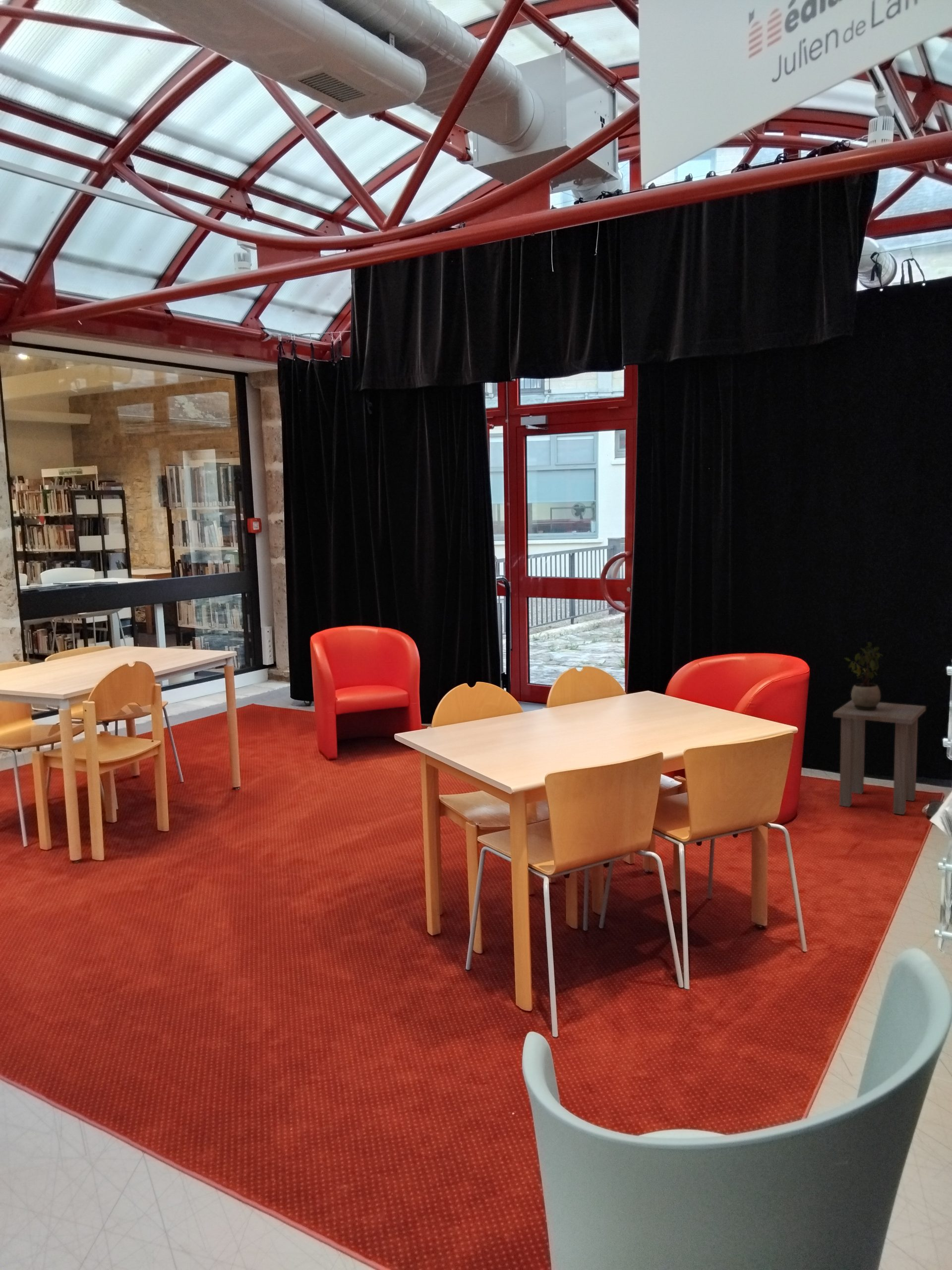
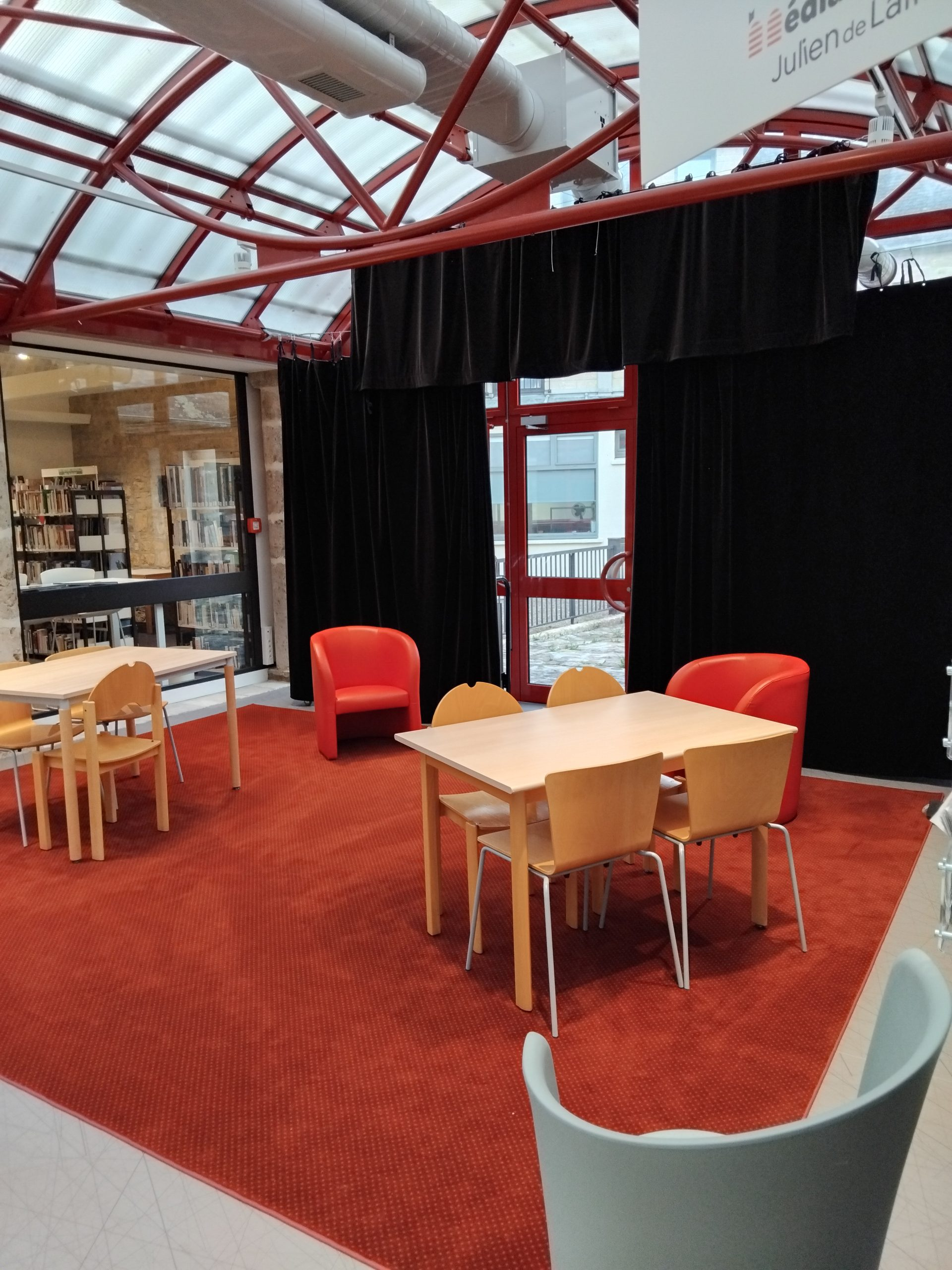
- side table (864, 756)
- potted plant (862, 674)
